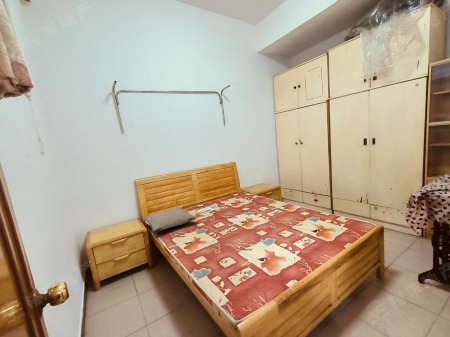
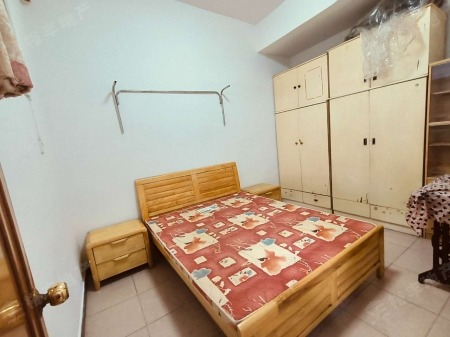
- pillow (168, 218)
